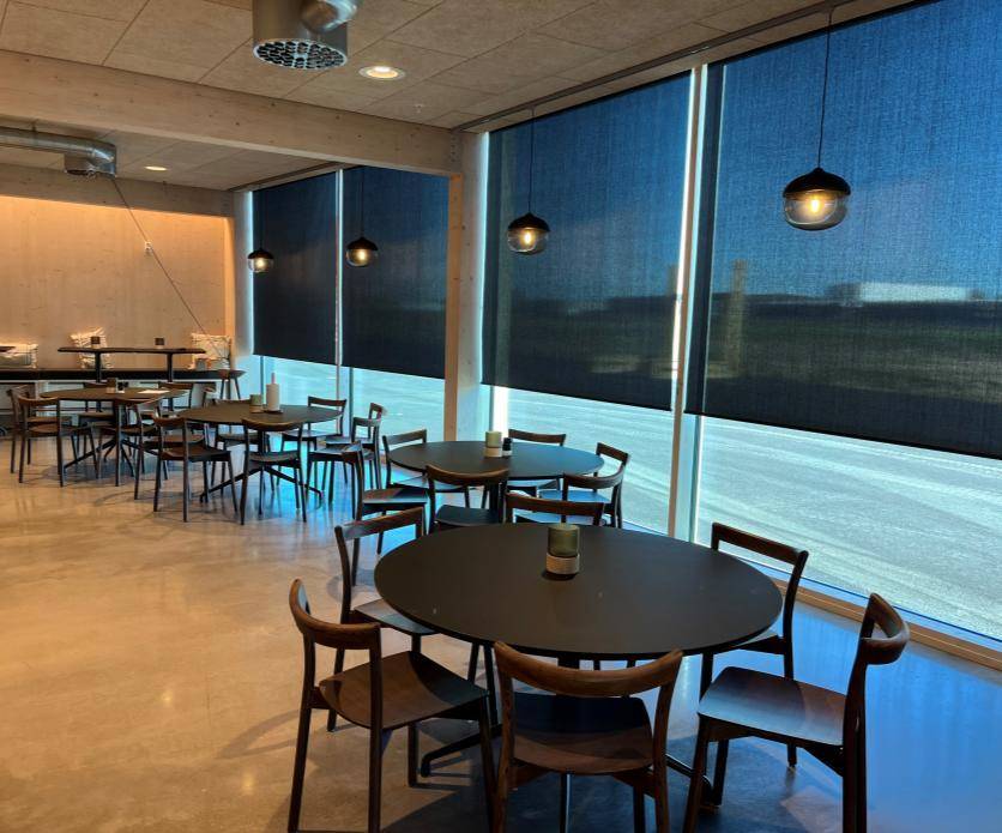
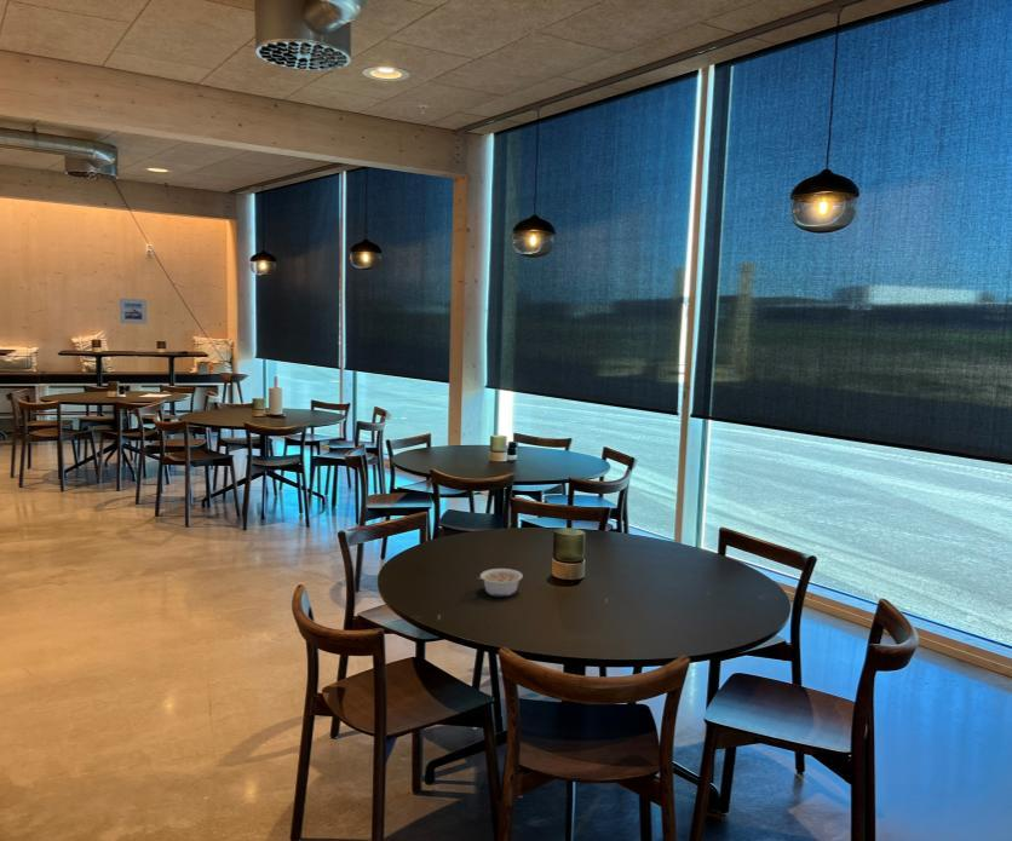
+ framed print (133, 311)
+ legume (500, 582)
